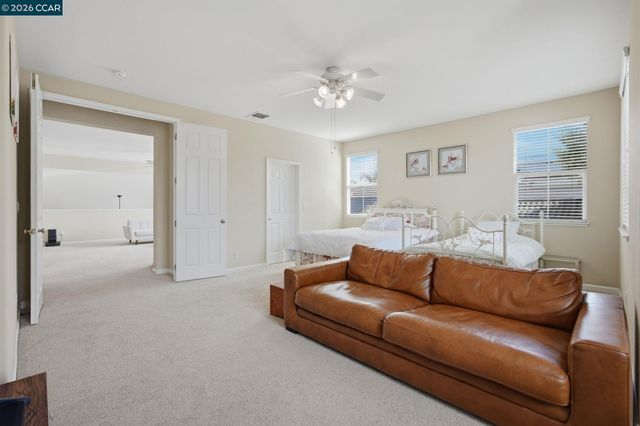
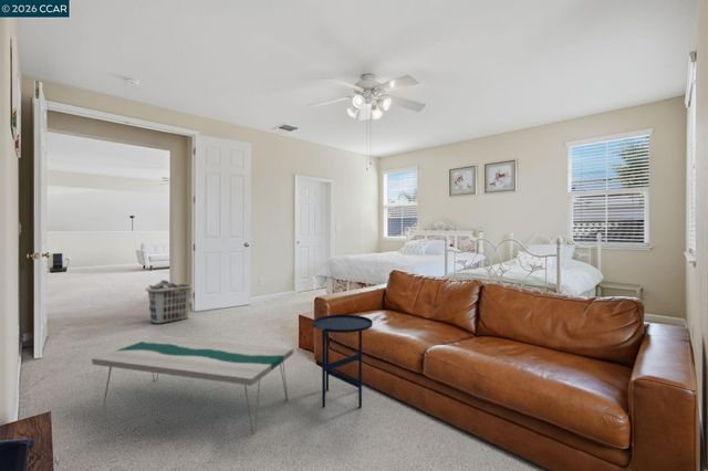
+ side table (342, 359)
+ clothes hamper (169, 300)
+ coffee table (197, 377)
